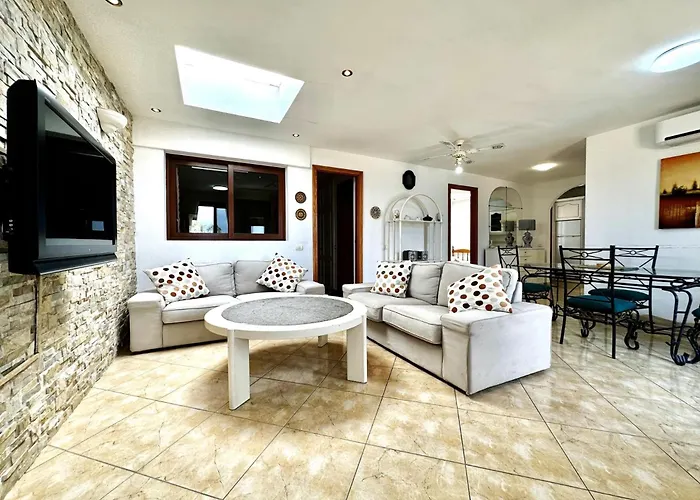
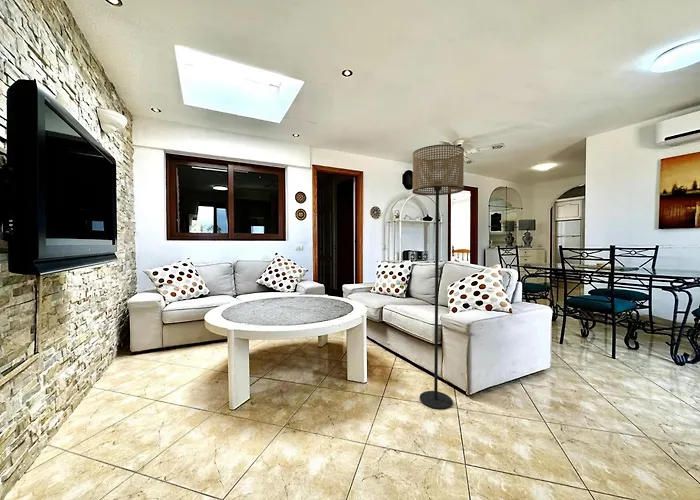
+ floor lamp (436, 277)
